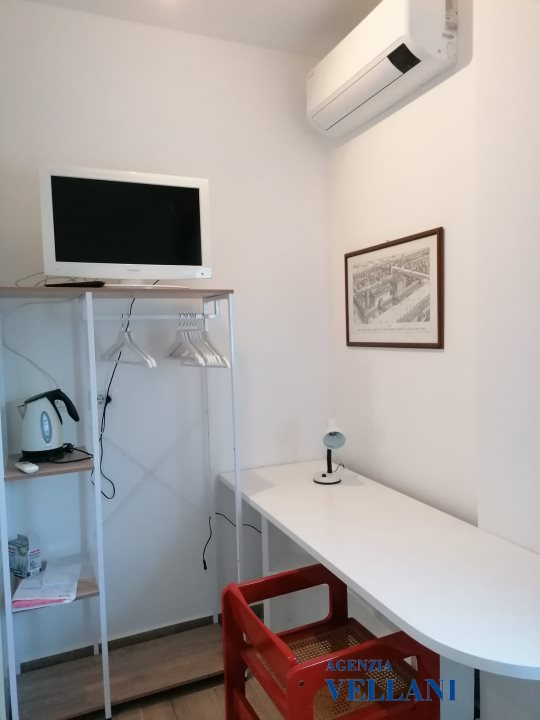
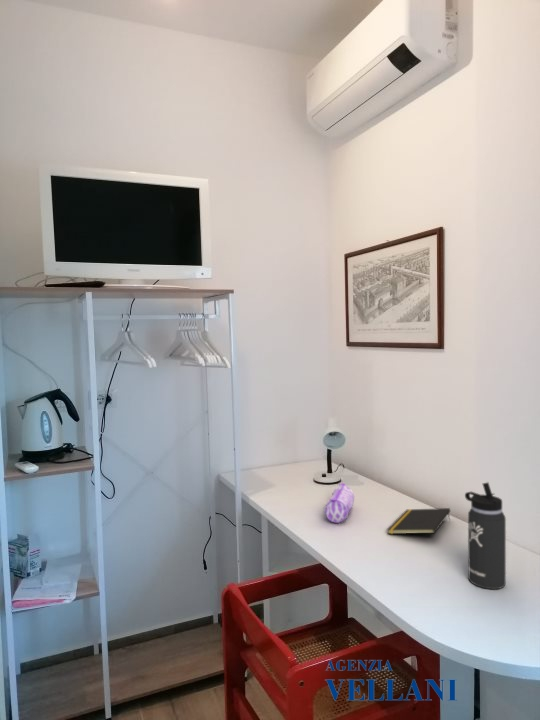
+ notepad (419, 520)
+ pencil case (340, 502)
+ thermos bottle (483, 530)
